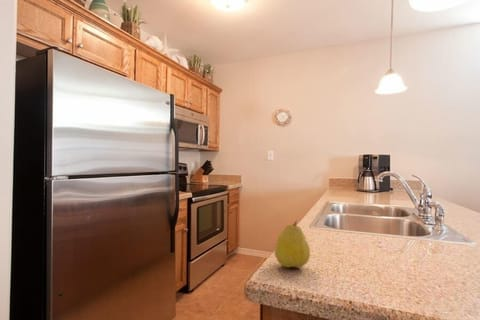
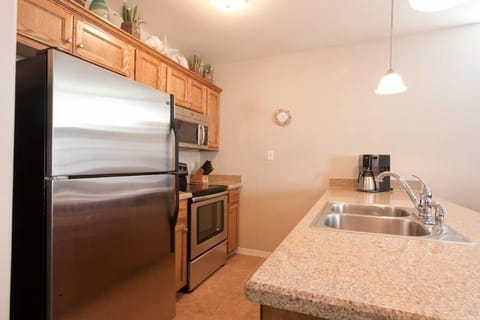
- fruit (291, 244)
